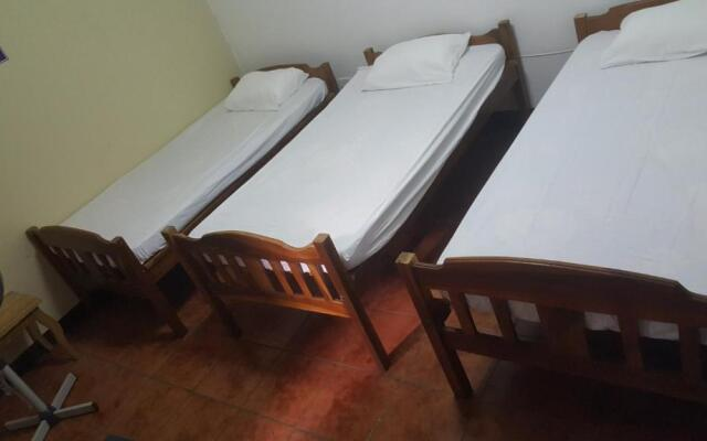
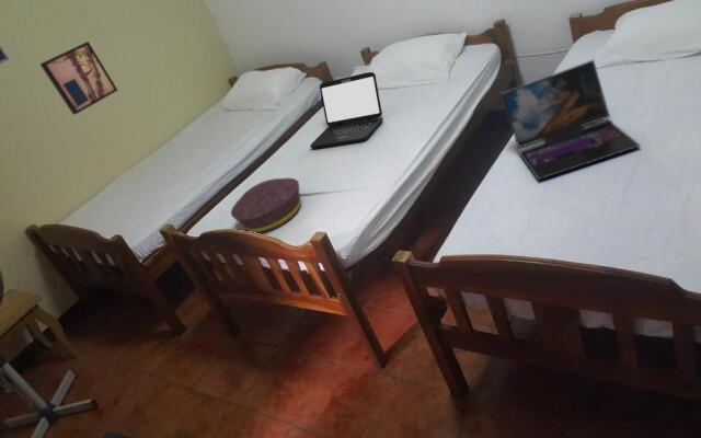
+ wall art (80, 78)
+ laptop (342, 111)
+ laptop (566, 119)
+ cushion (266, 201)
